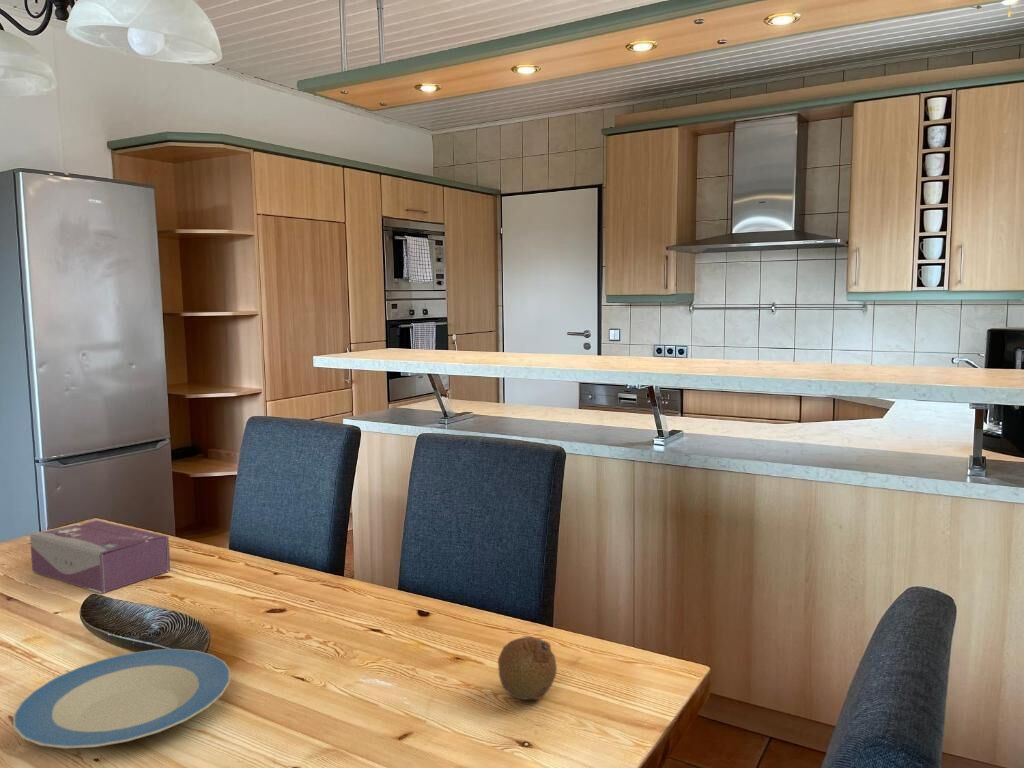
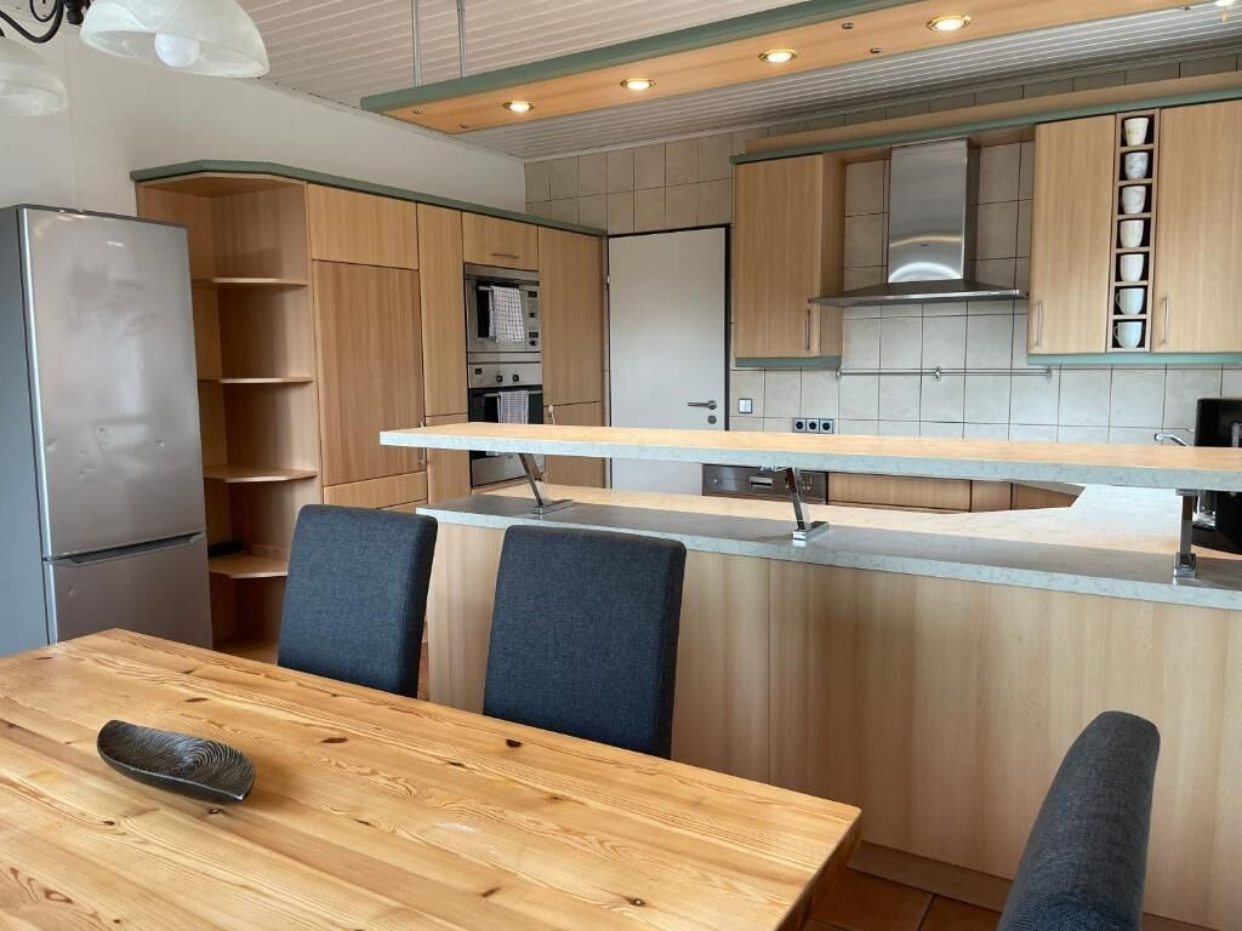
- plate (128, 702)
- tissue box (100, 552)
- fruit (527, 666)
